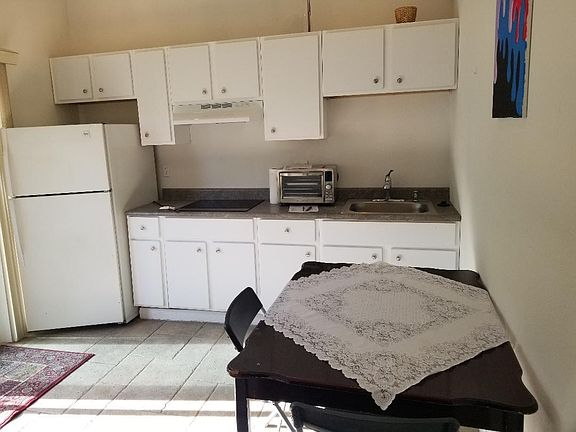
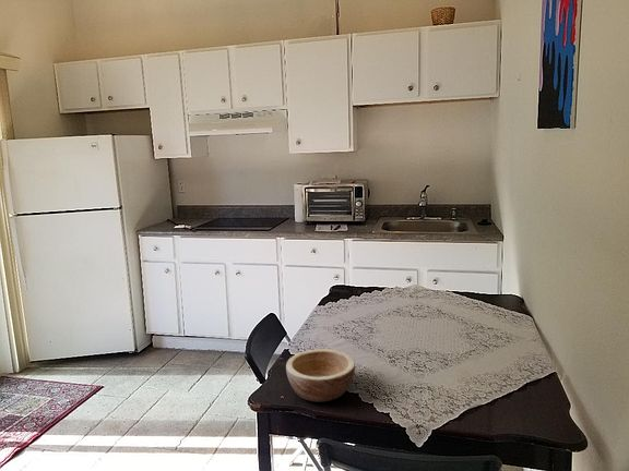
+ bowl (320, 376)
